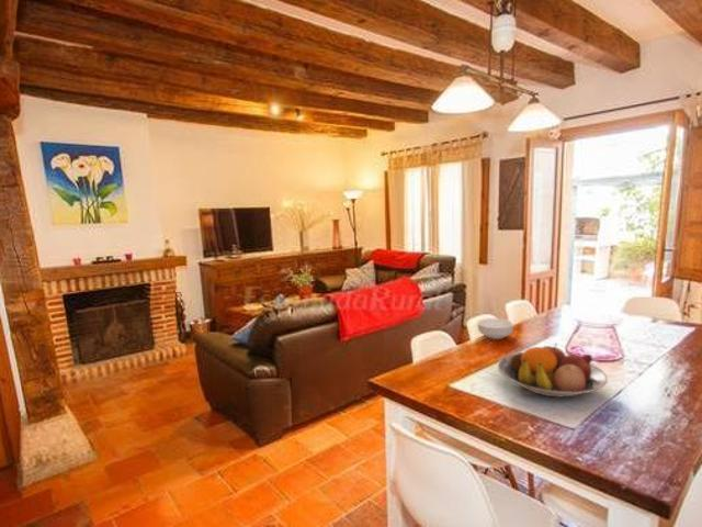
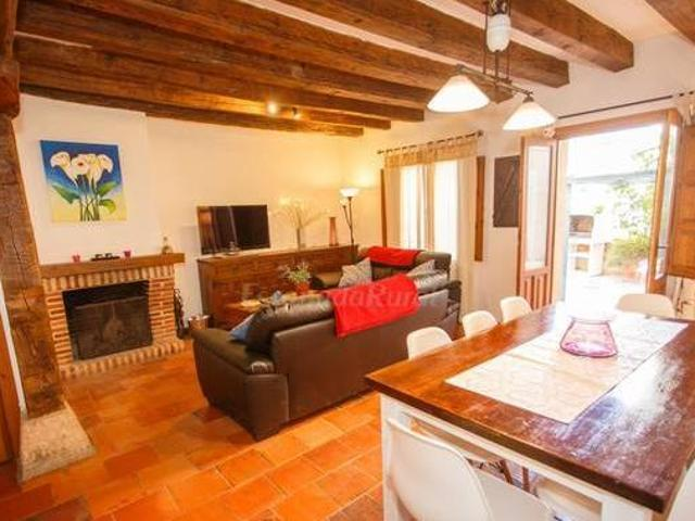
- fruit bowl (548, 366)
- cereal bowl (495, 329)
